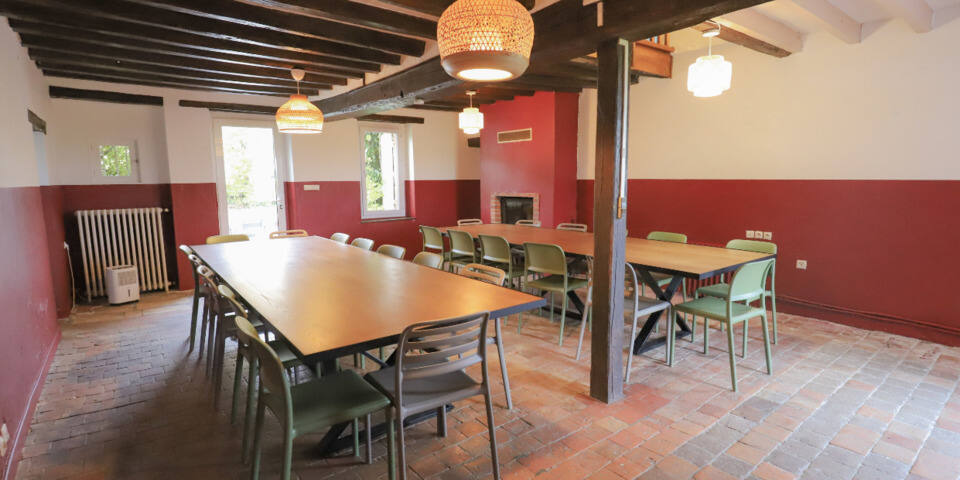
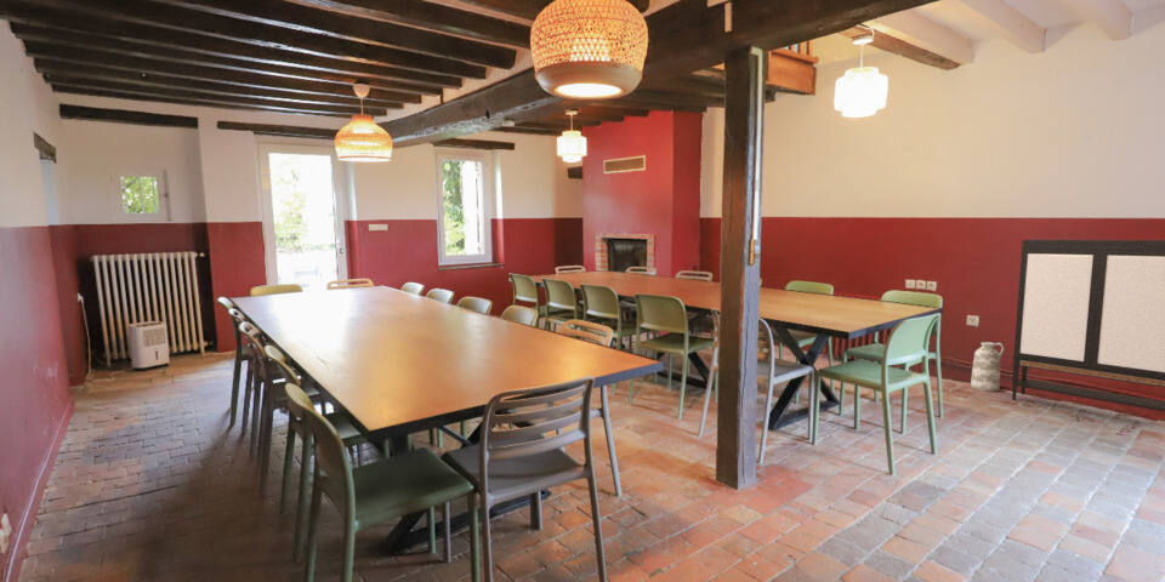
+ vase (987, 365)
+ storage cabinet (1097, 326)
